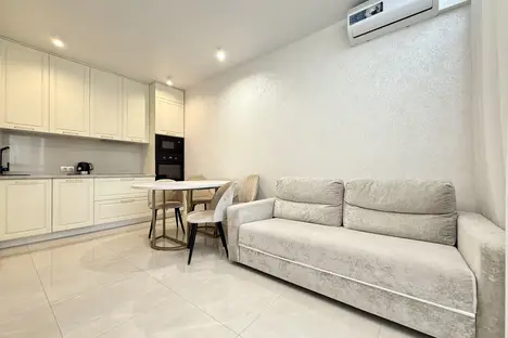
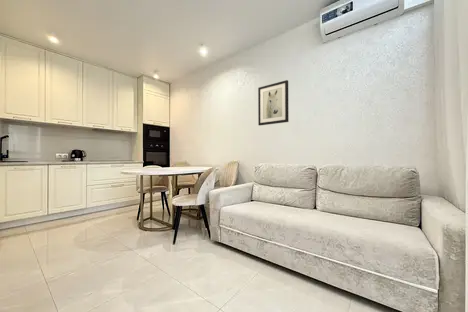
+ wall art (272, 104)
